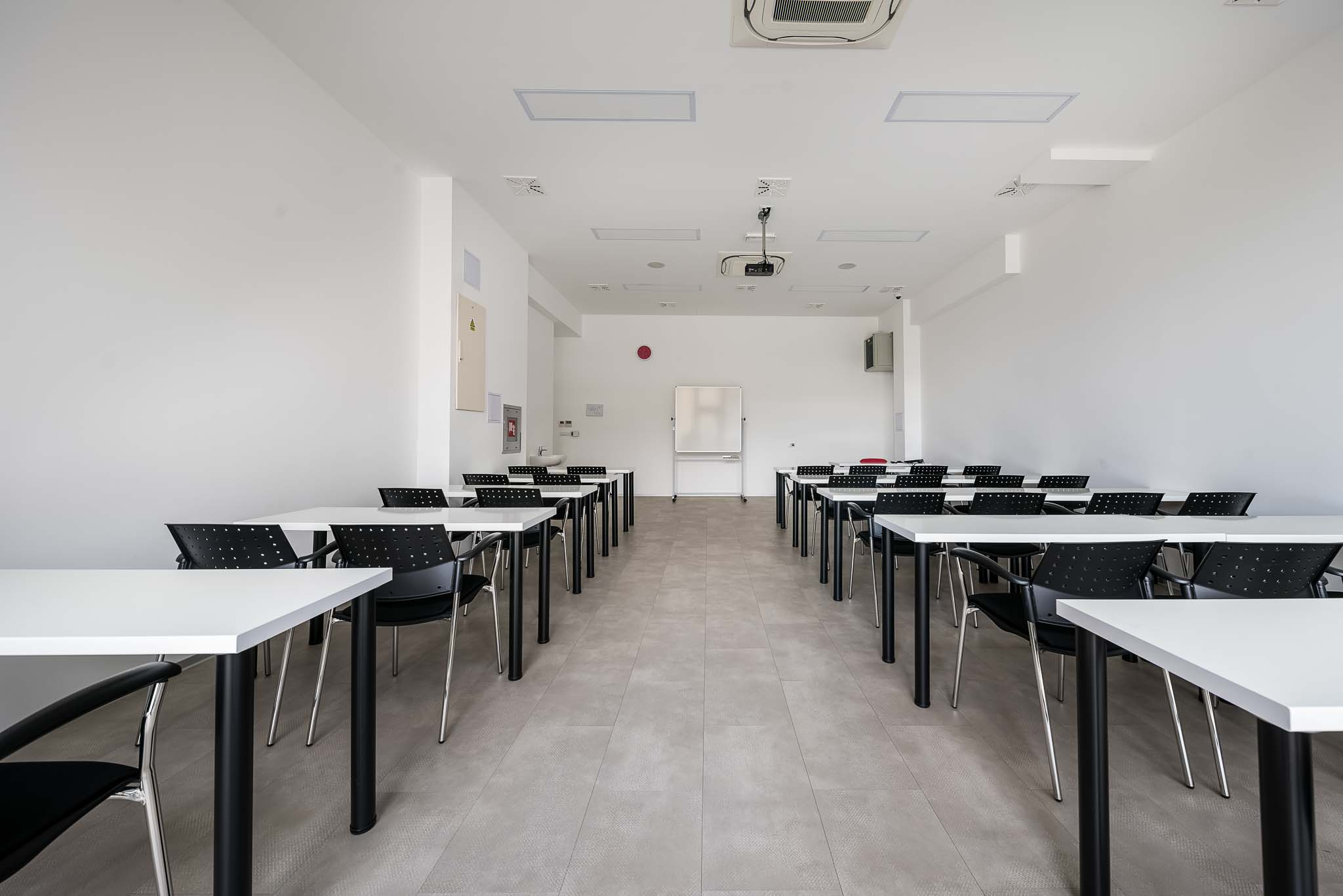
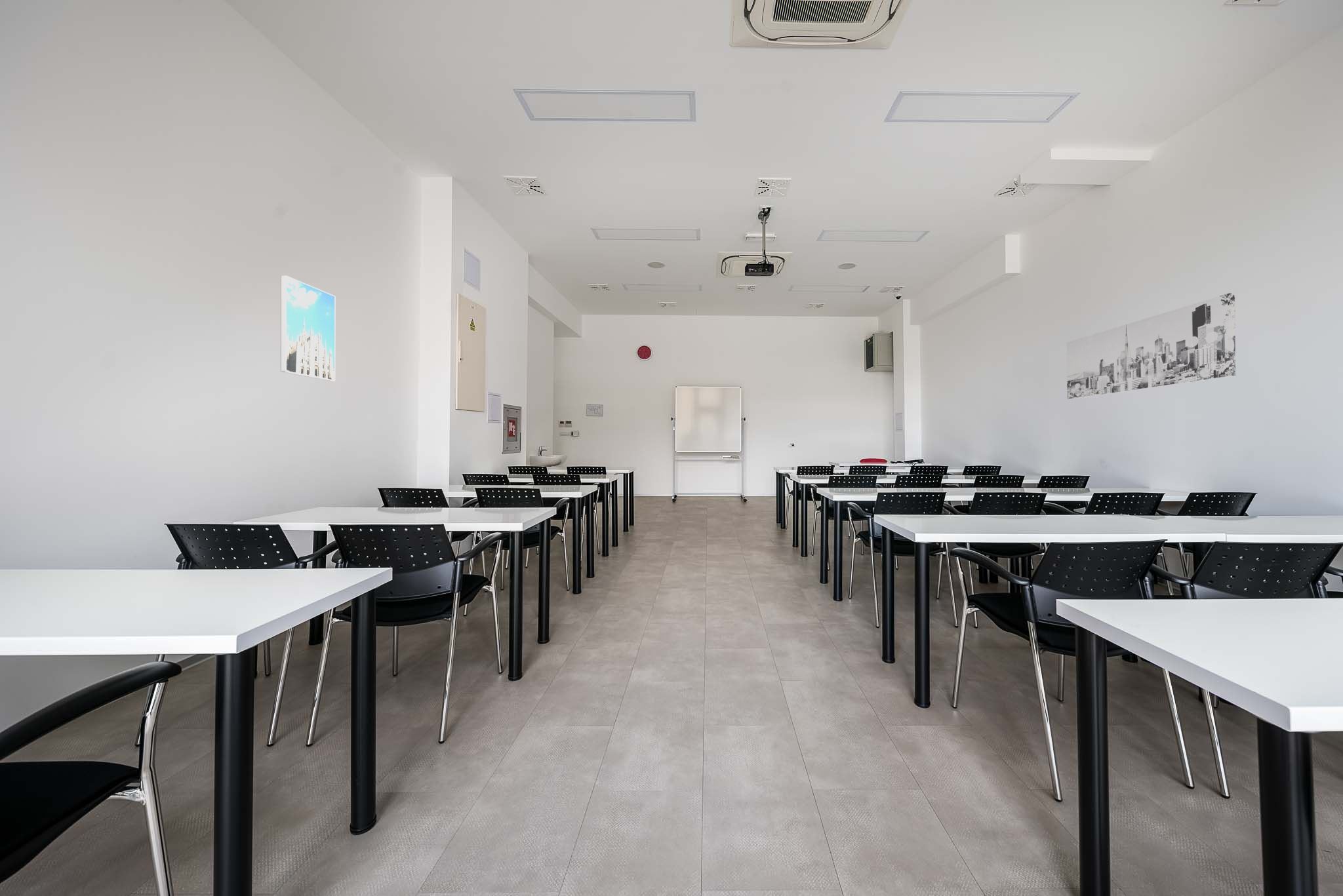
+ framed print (310, 331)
+ wall art (1135, 356)
